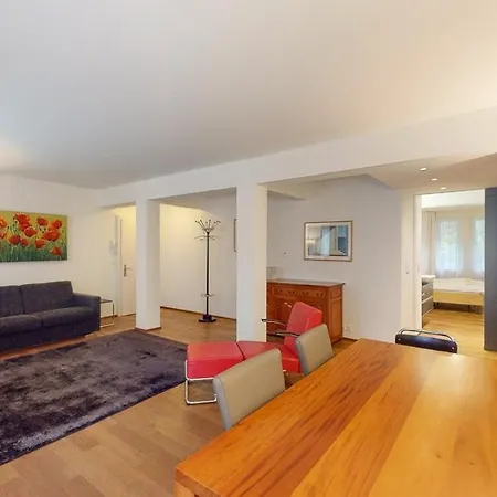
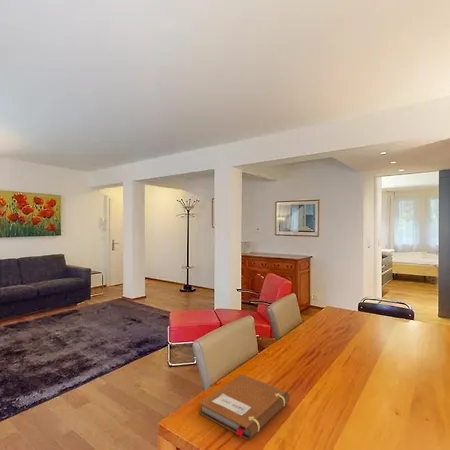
+ notebook (244, 403)
